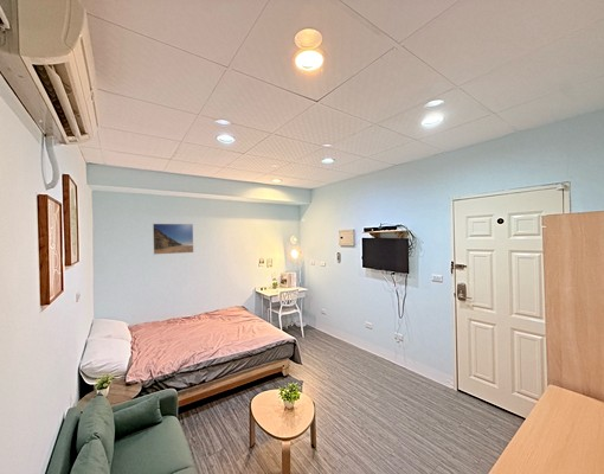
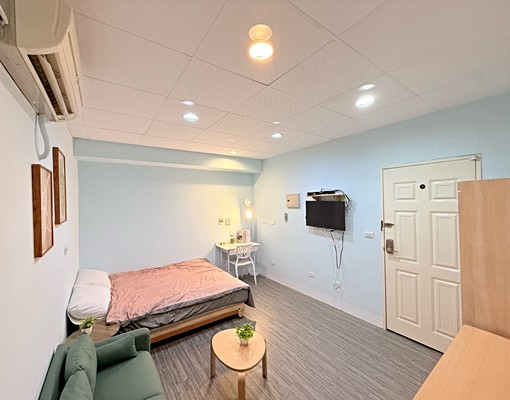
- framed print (173, 238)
